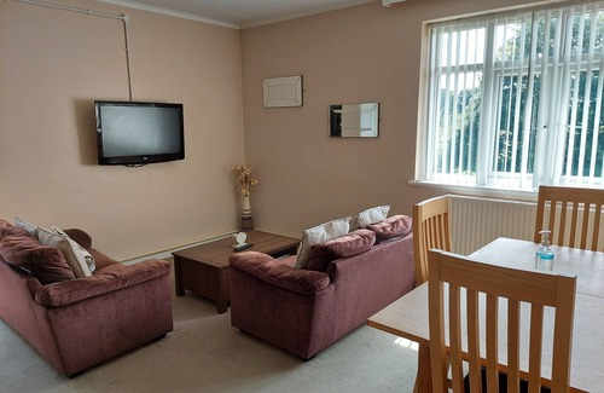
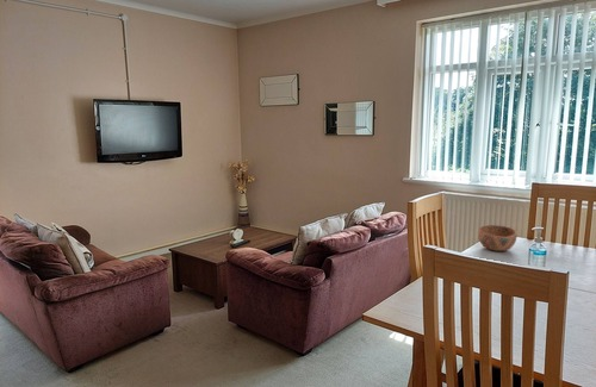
+ bowl (497, 238)
